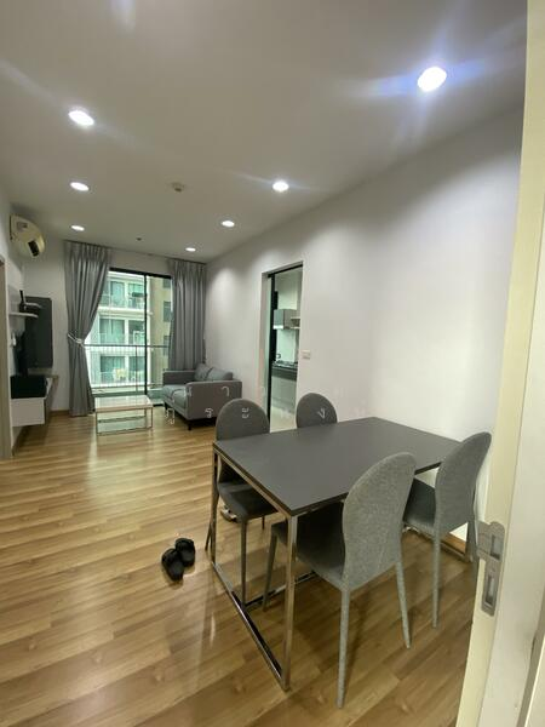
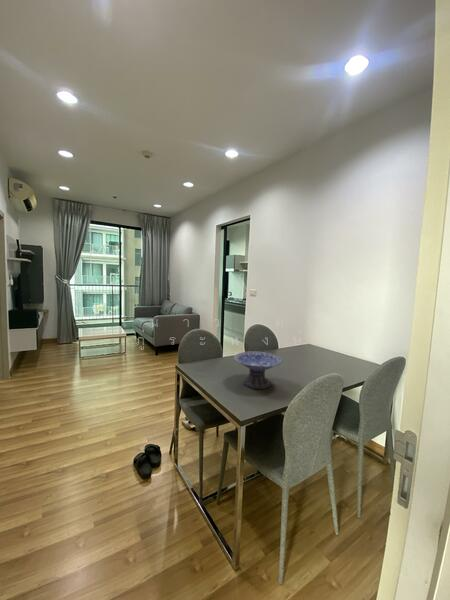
+ decorative bowl (257, 370)
